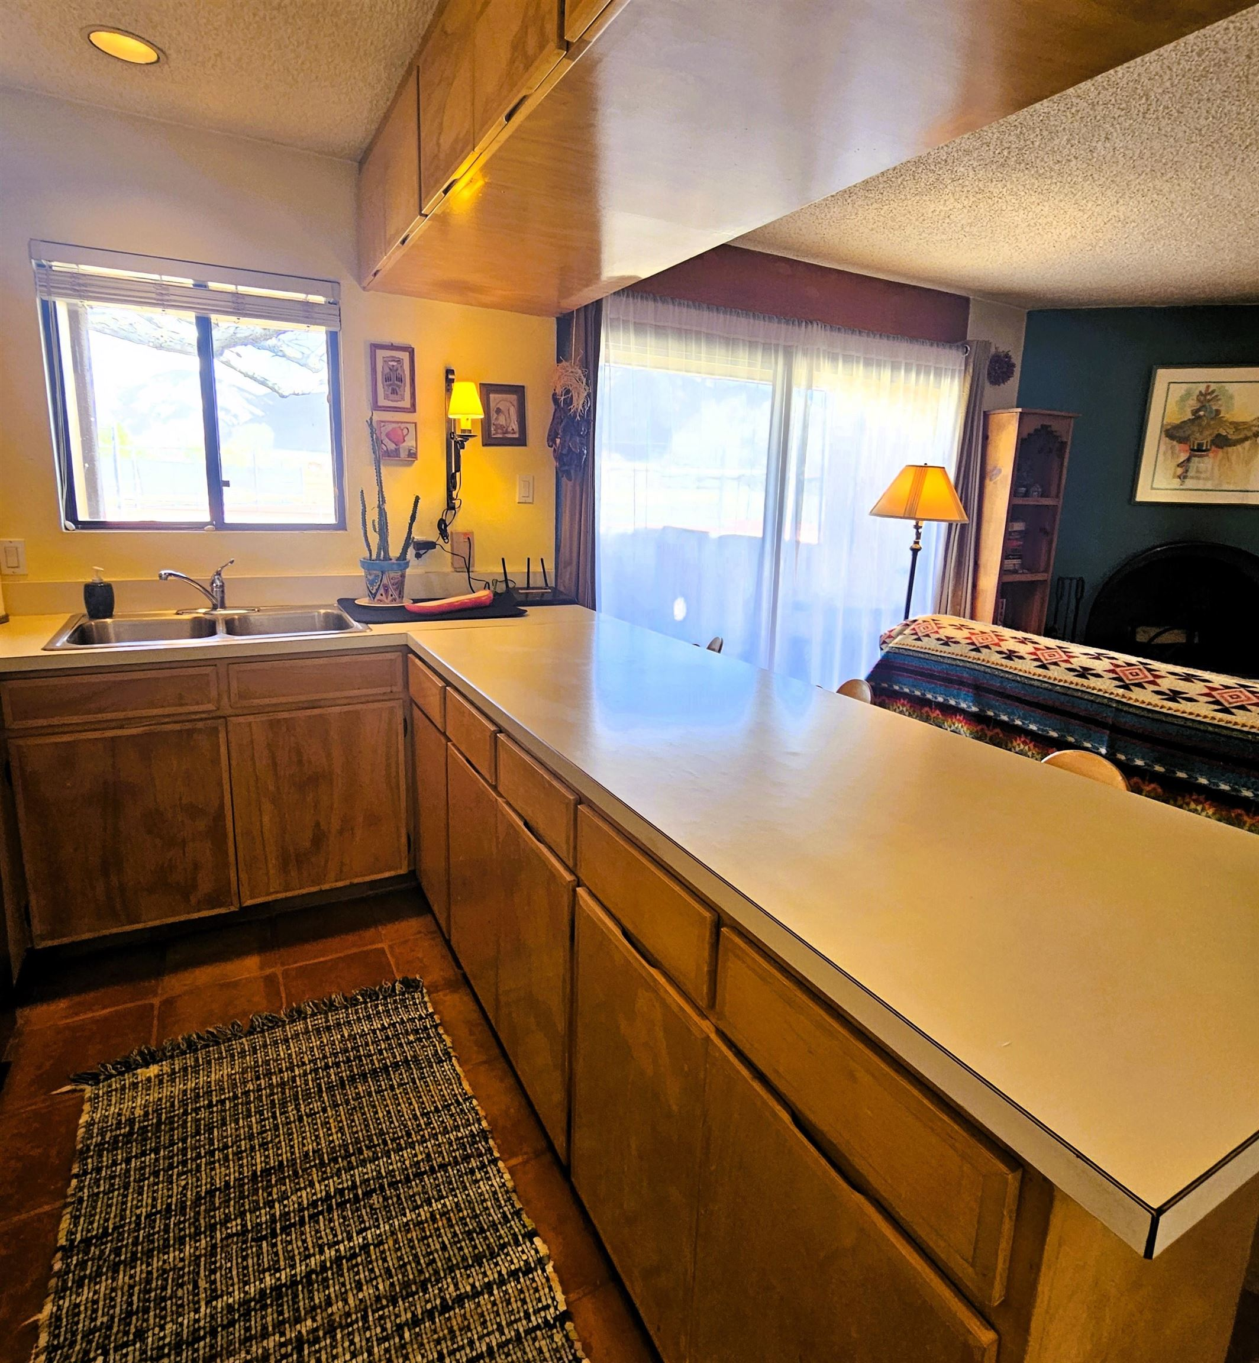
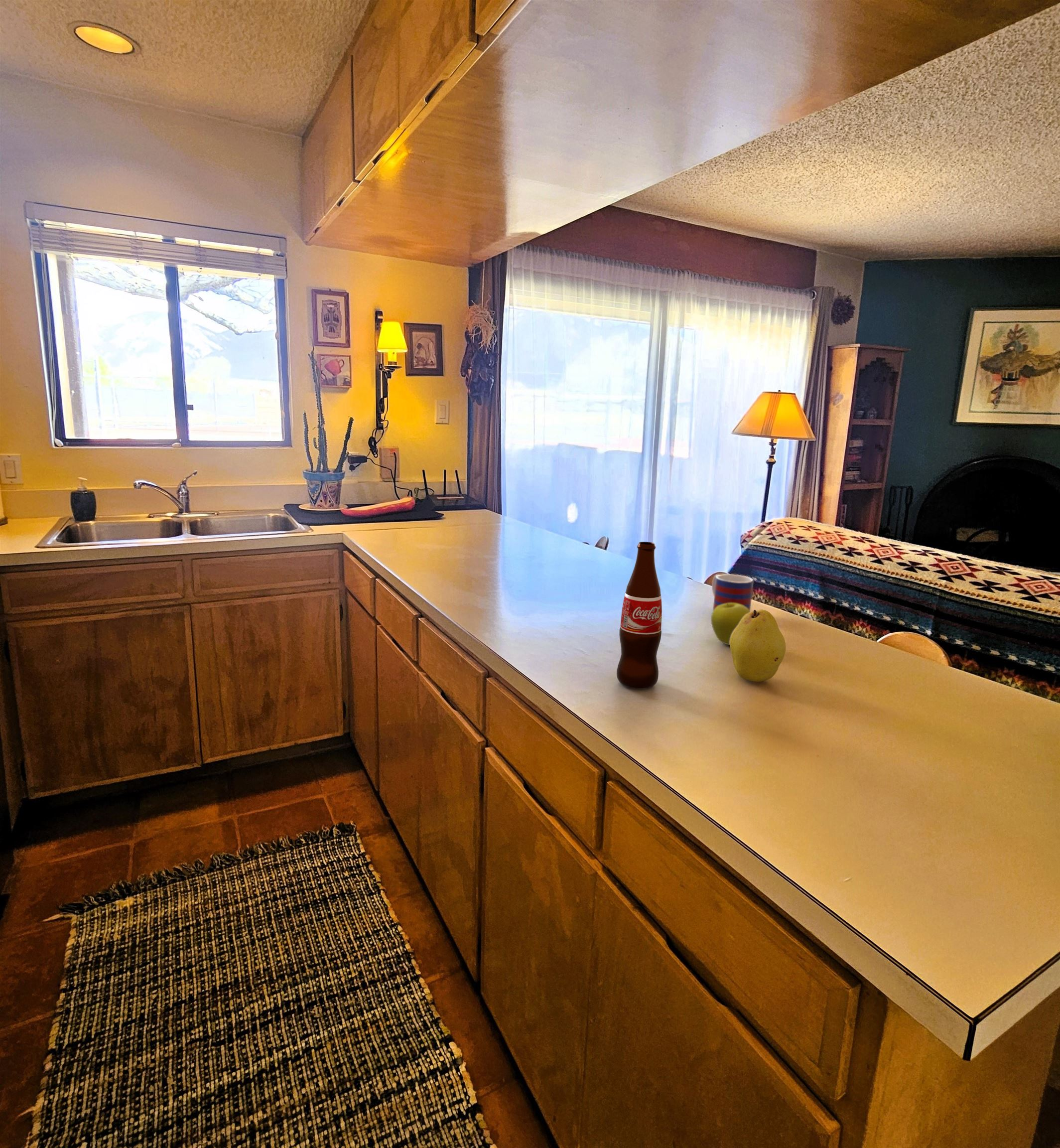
+ fruit (757, 644)
+ mug (728, 593)
+ bottle (642, 614)
+ fruit (731, 623)
